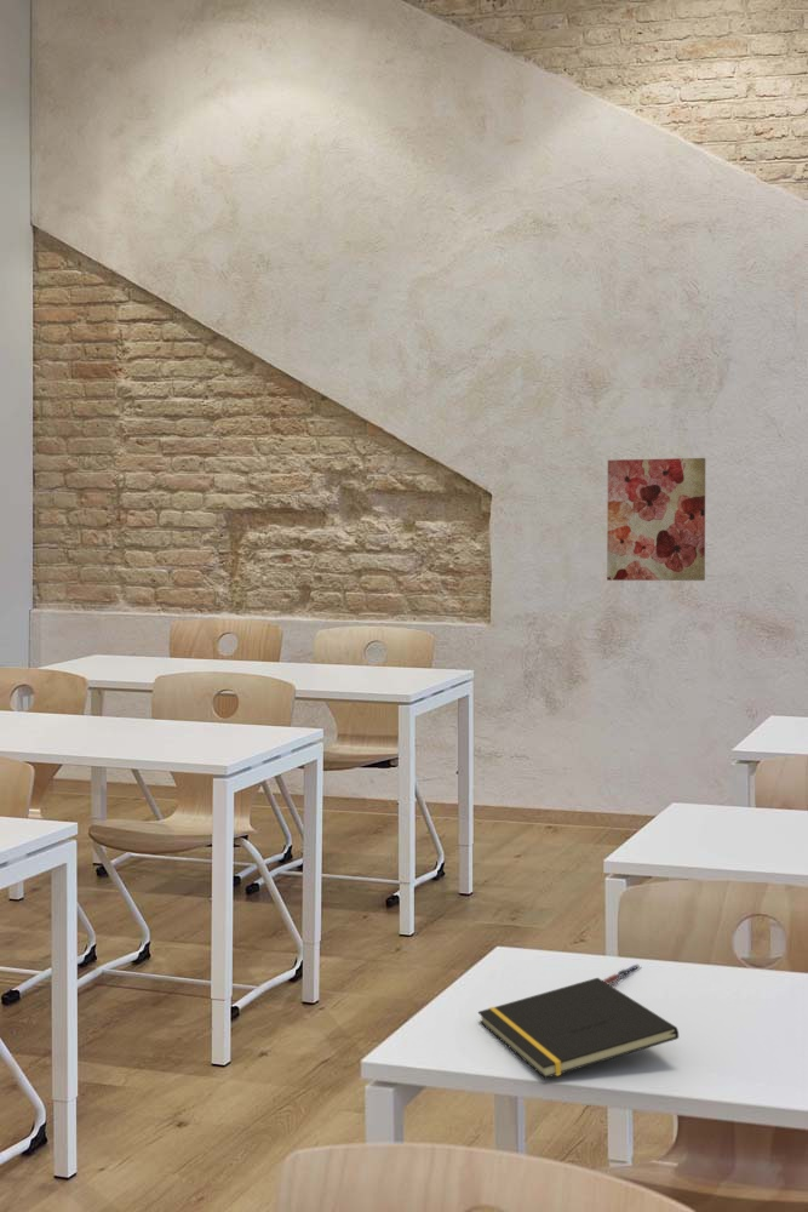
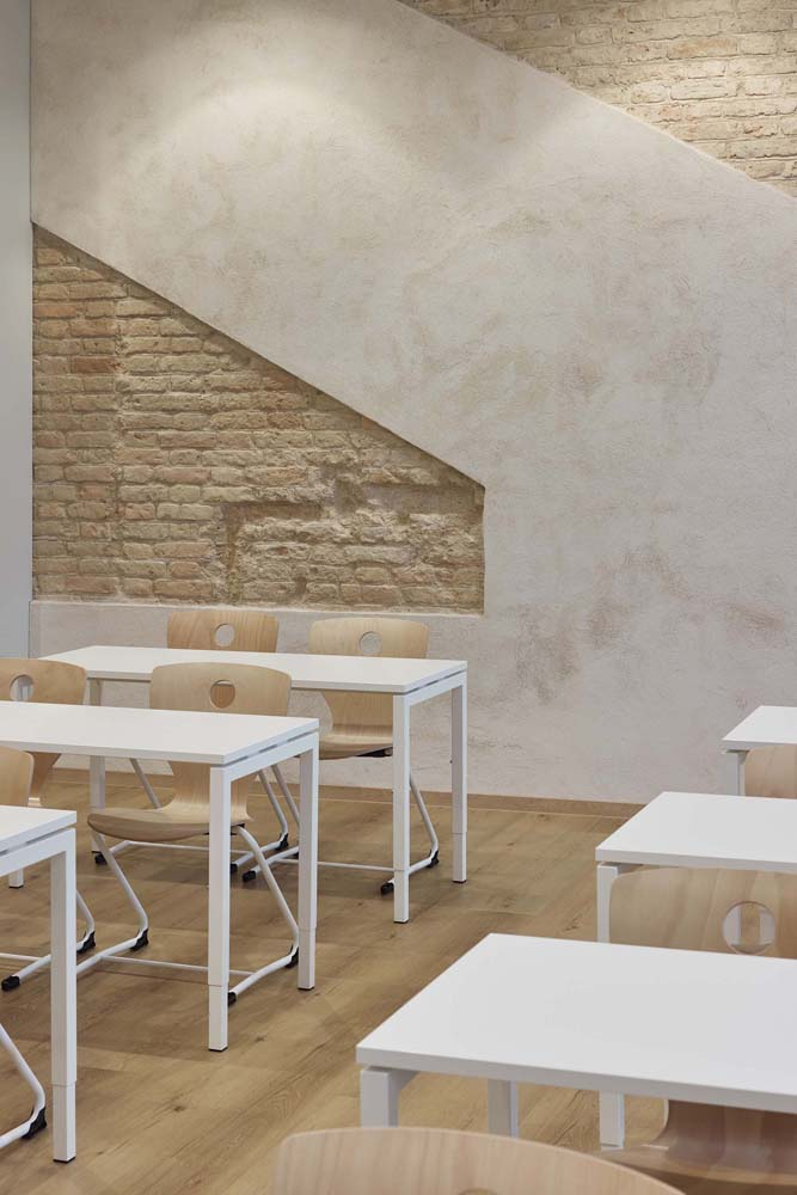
- wall art (655, 519)
- pen (620, 973)
- notepad (573, 1024)
